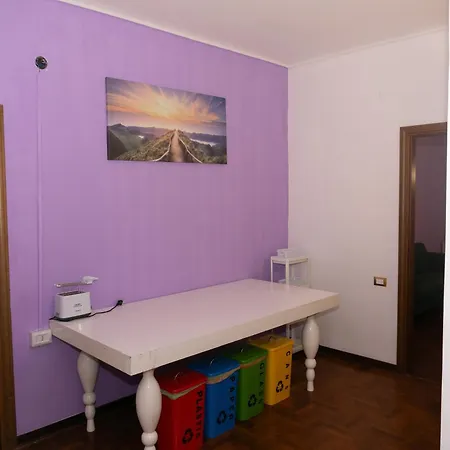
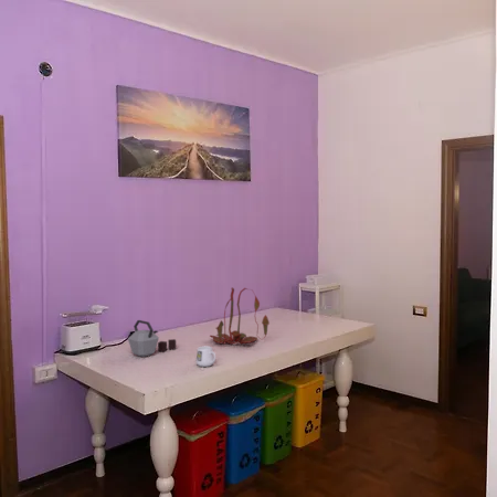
+ kettle (155, 336)
+ plant (239, 315)
+ mug (207, 357)
